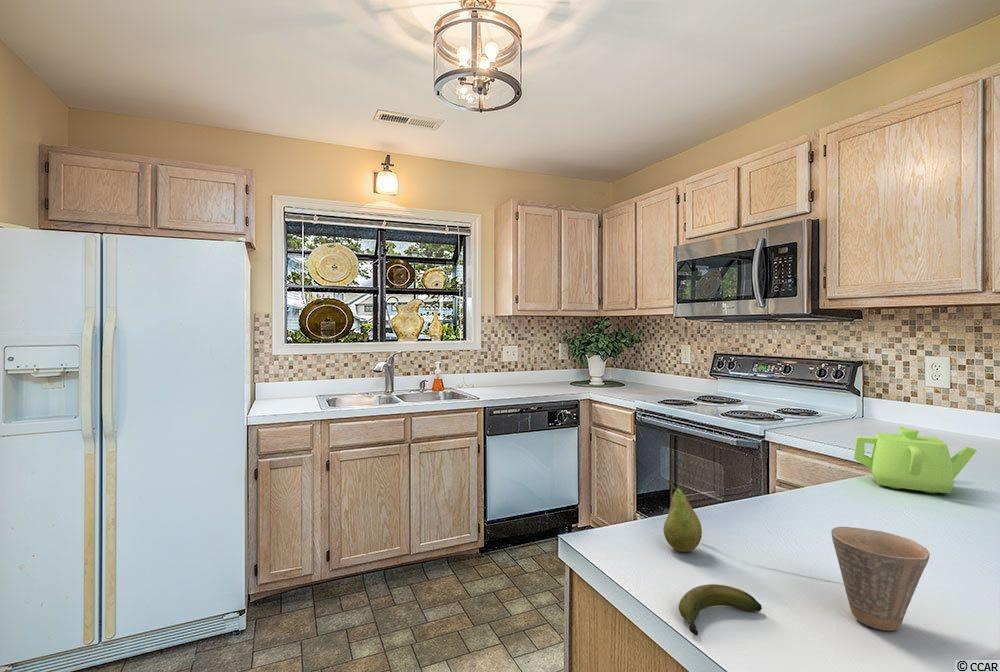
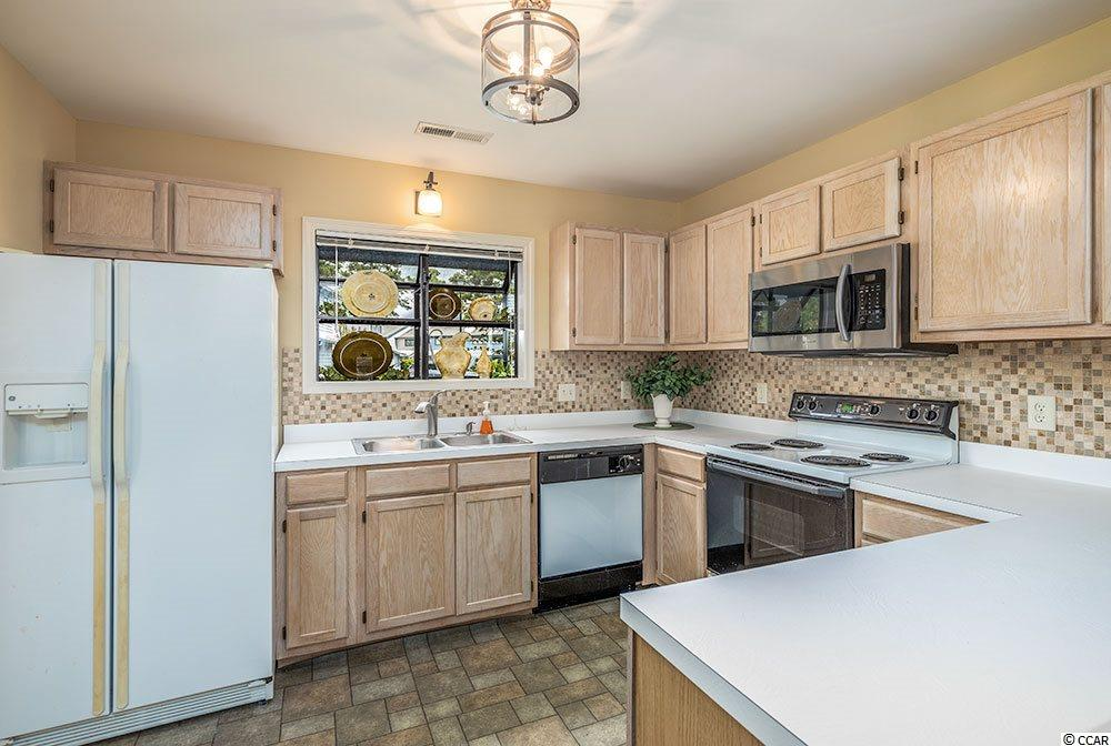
- teapot (911, 457)
- banana (713, 605)
- cup (878, 579)
- fruit (682, 515)
